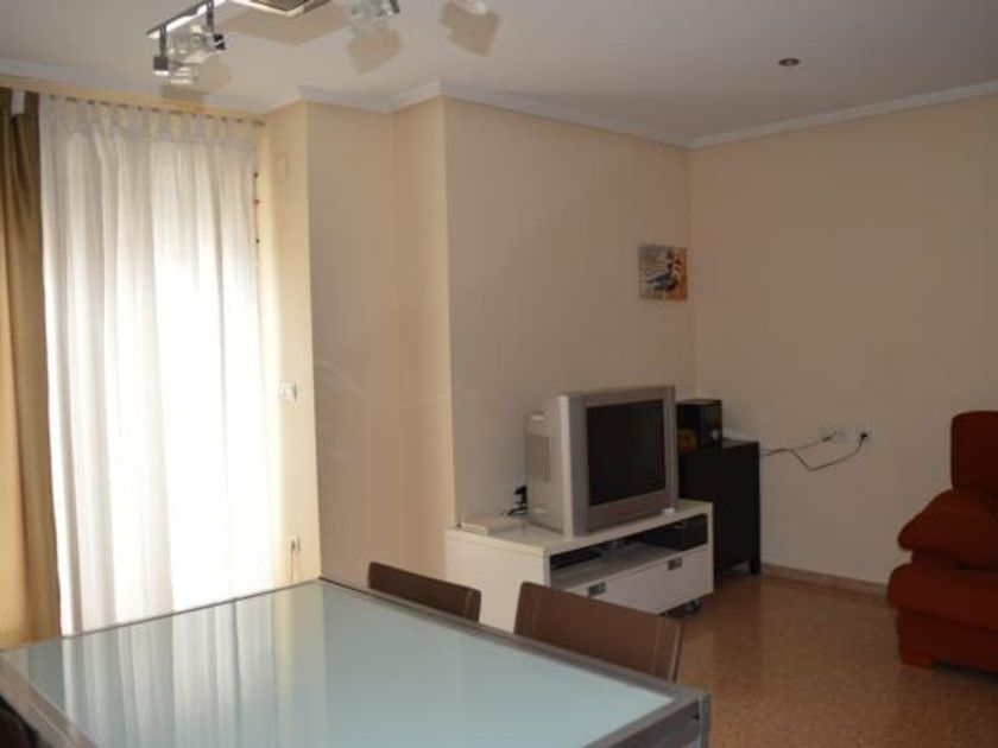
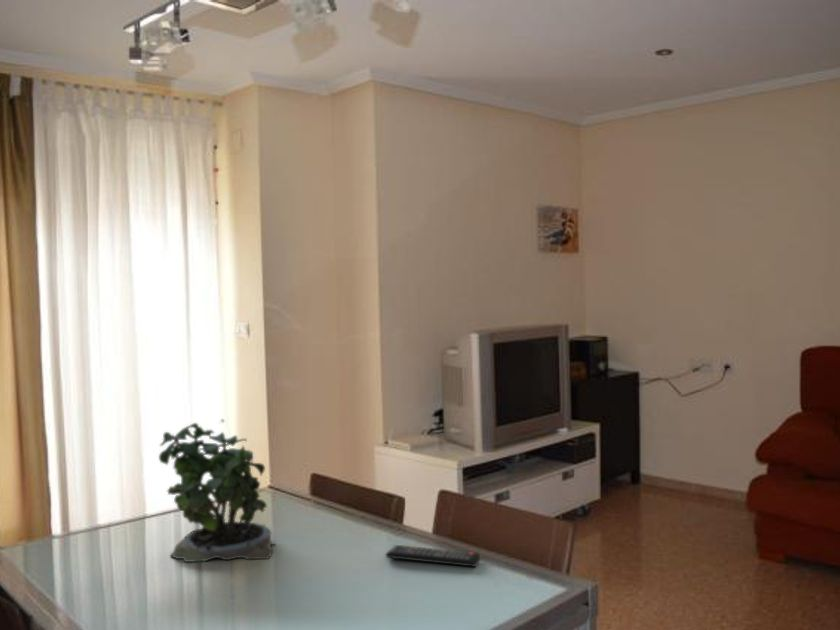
+ potted plant (216, 482)
+ remote control (432, 556)
